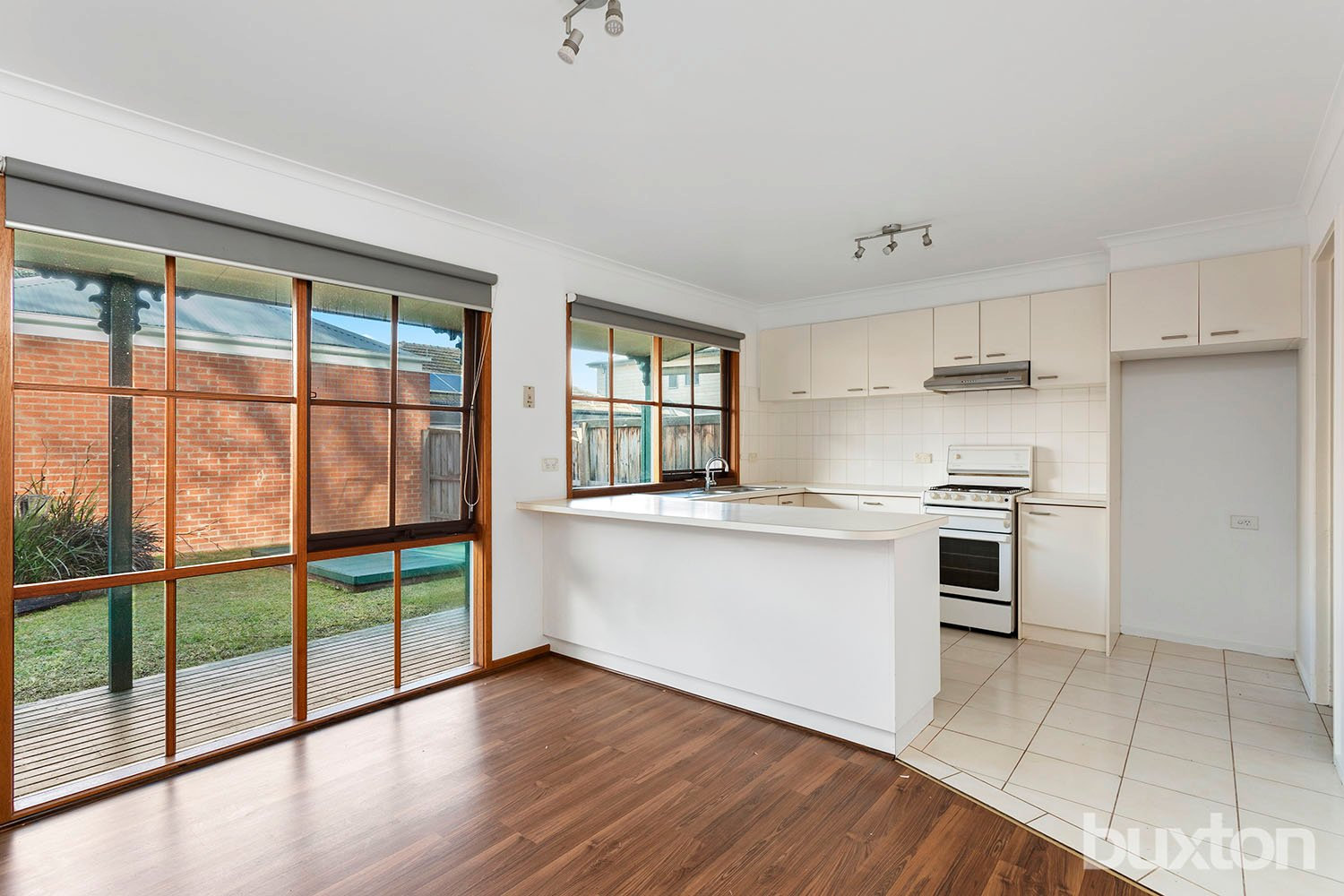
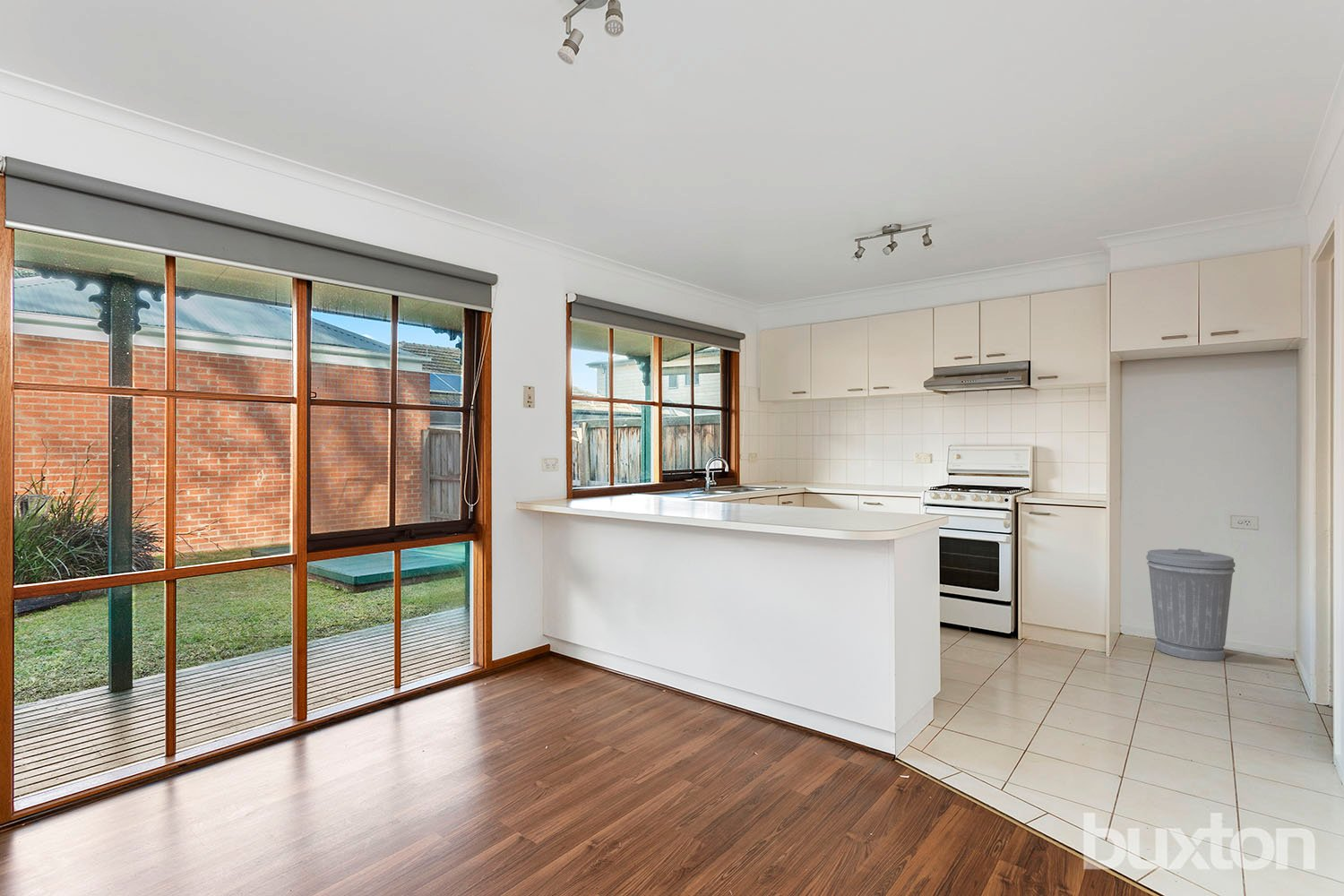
+ trash can (1189, 600)
